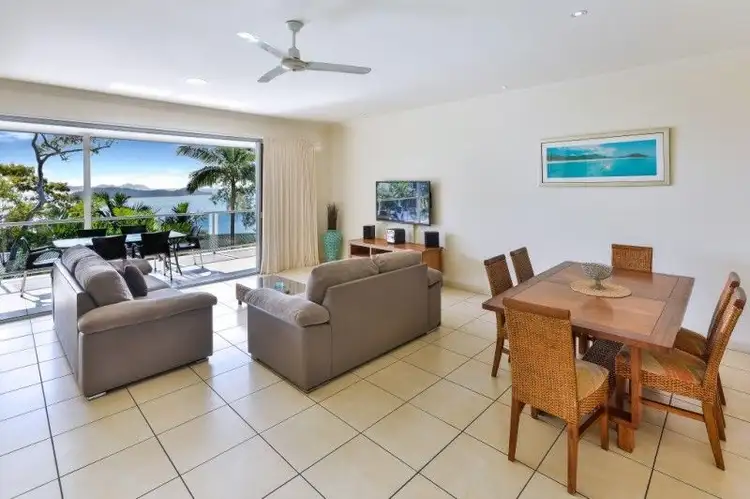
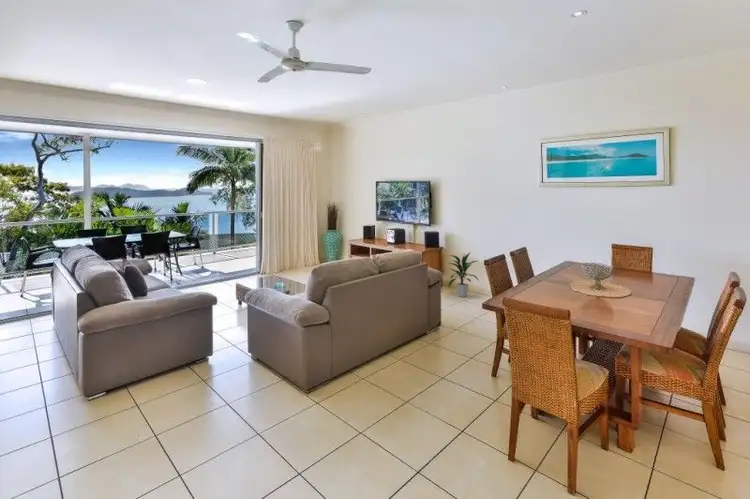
+ indoor plant (460, 273)
